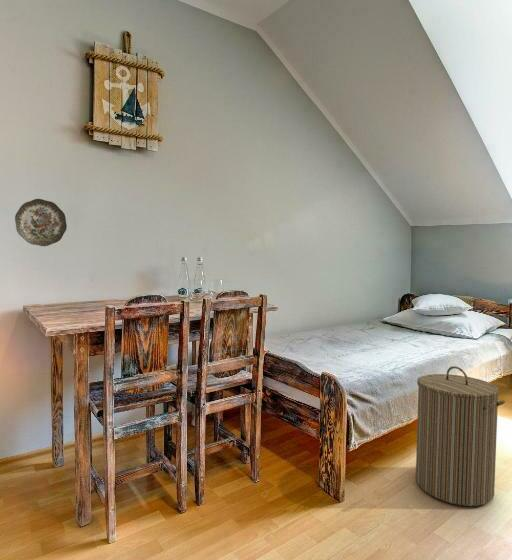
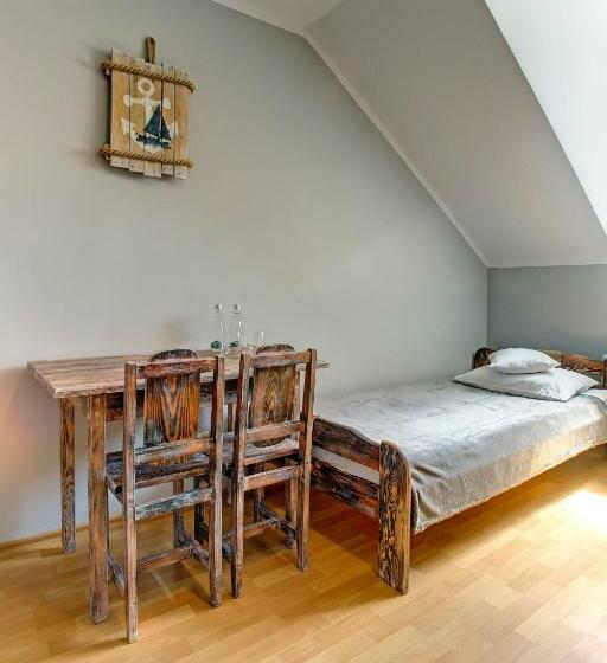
- decorative plate (41, 222)
- laundry hamper (455, 427)
